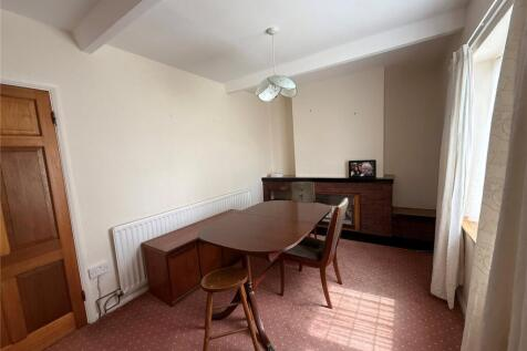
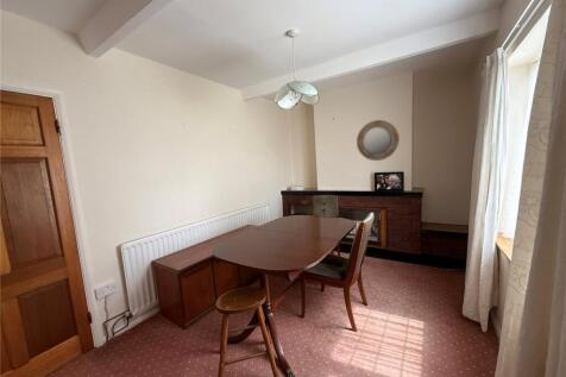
+ home mirror (377, 140)
